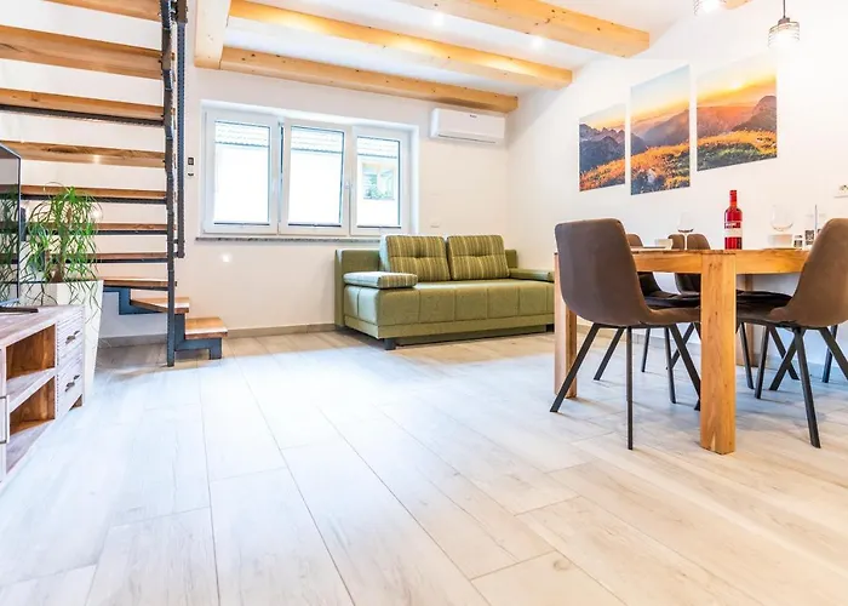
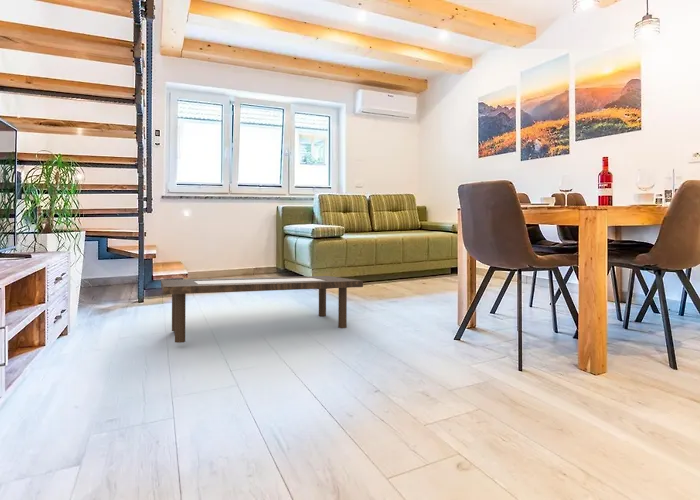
+ coffee table (261, 290)
